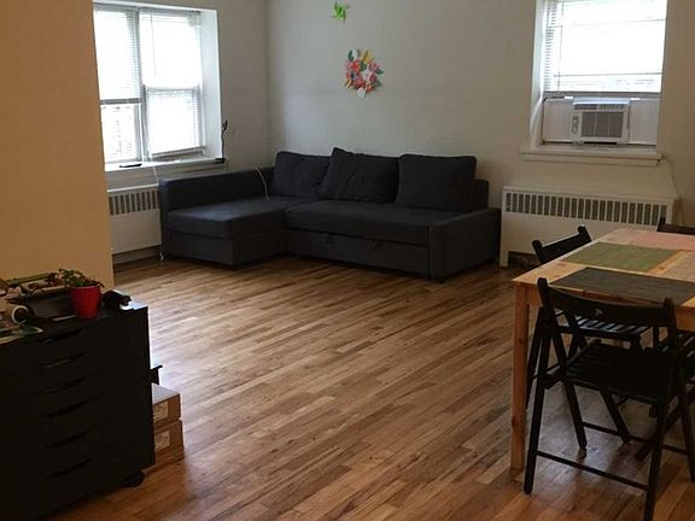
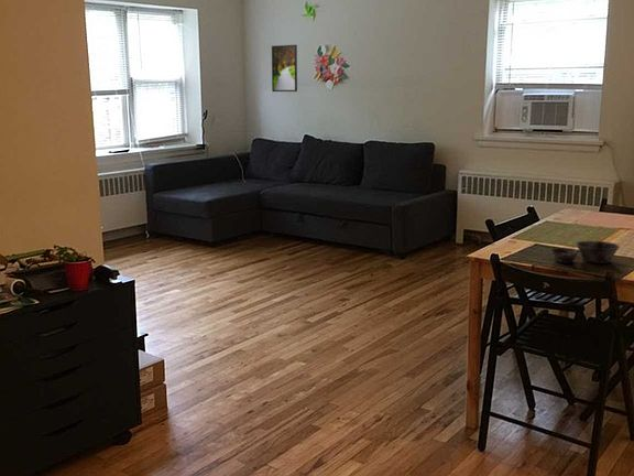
+ bowl (584, 252)
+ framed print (284, 68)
